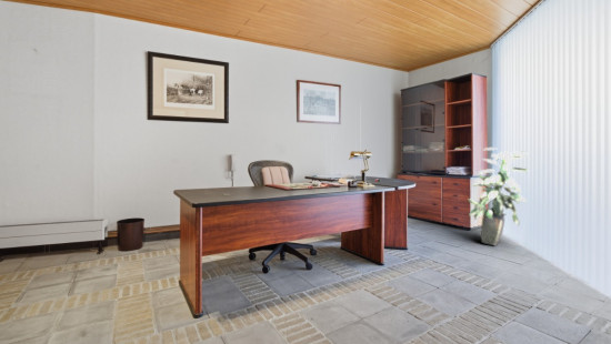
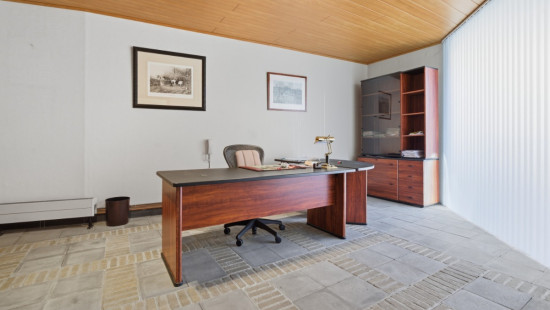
- indoor plant (495, 195)
